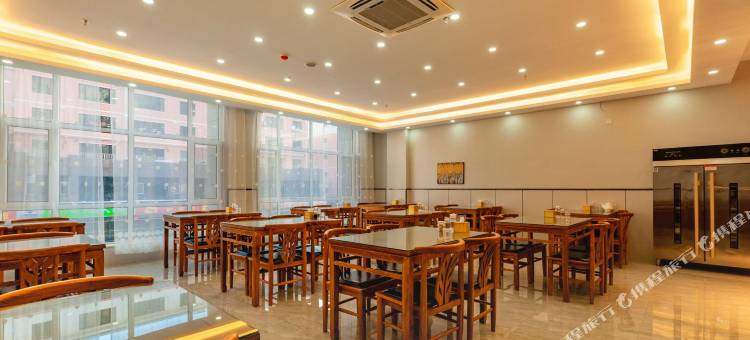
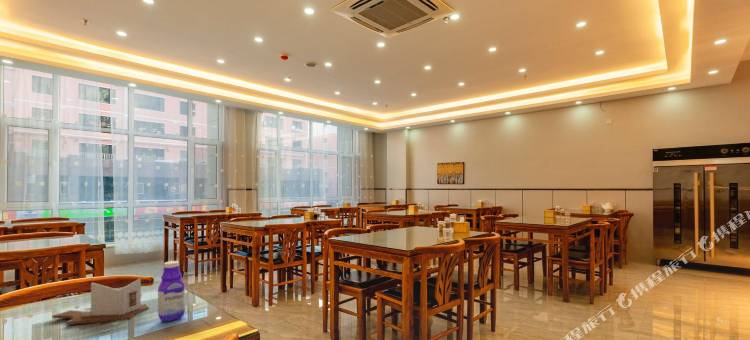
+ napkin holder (104, 296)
+ bottle (171, 290)
